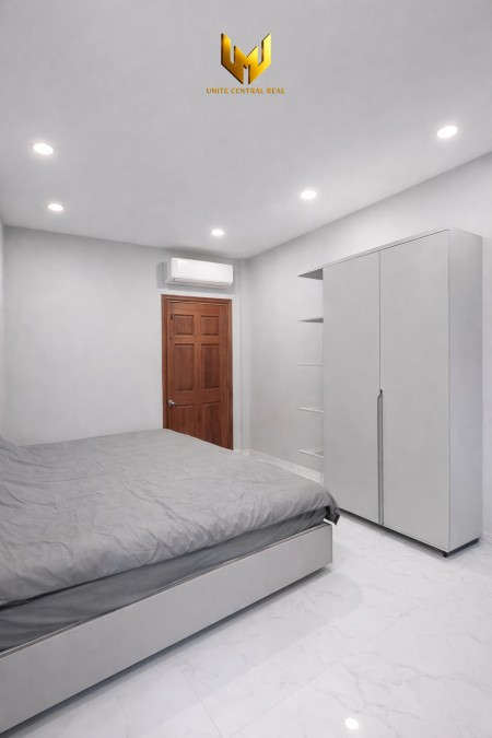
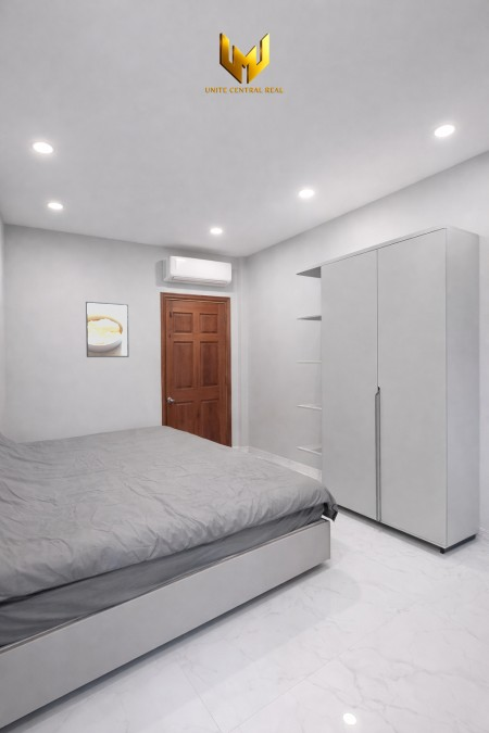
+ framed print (108, 330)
